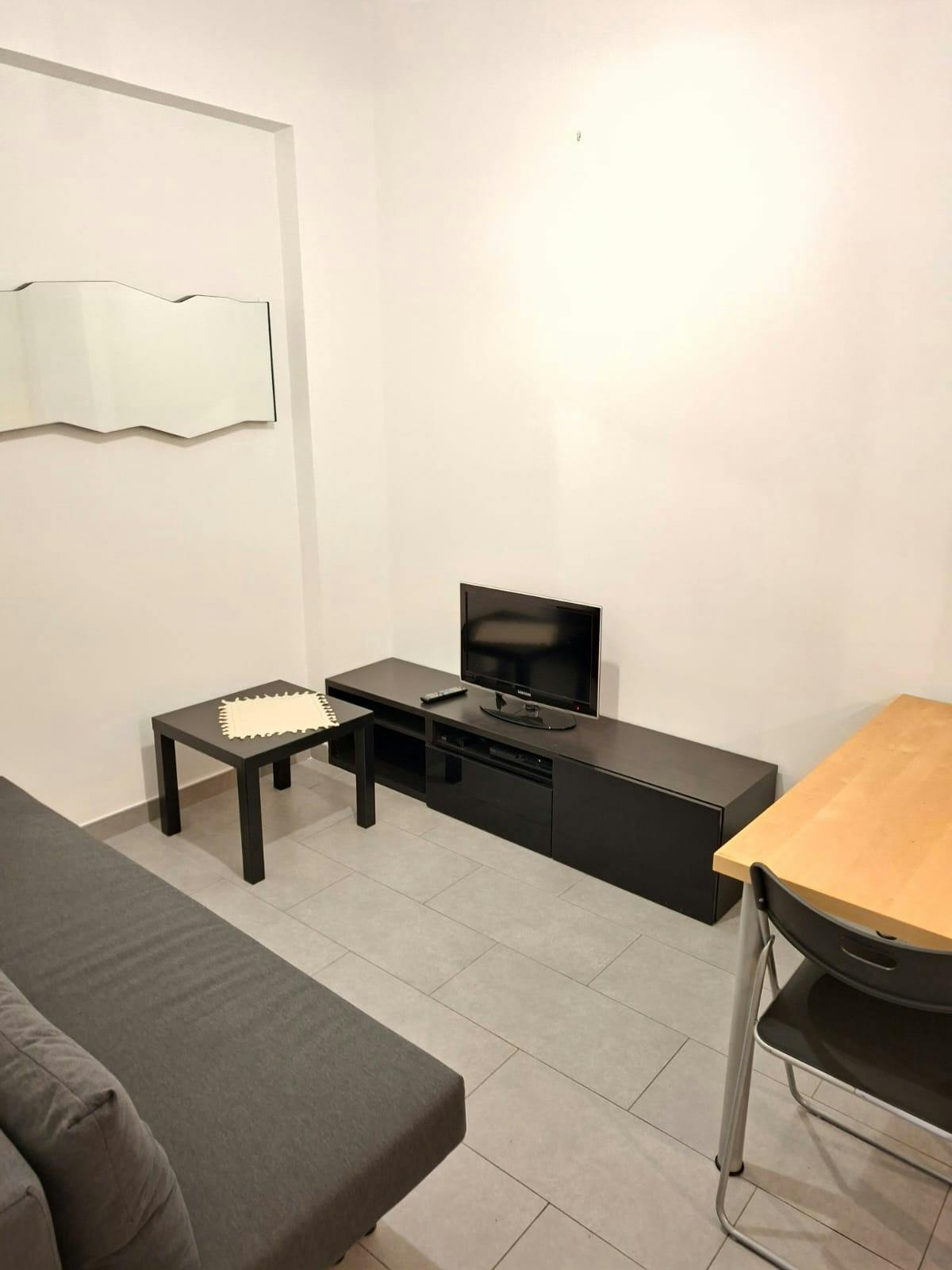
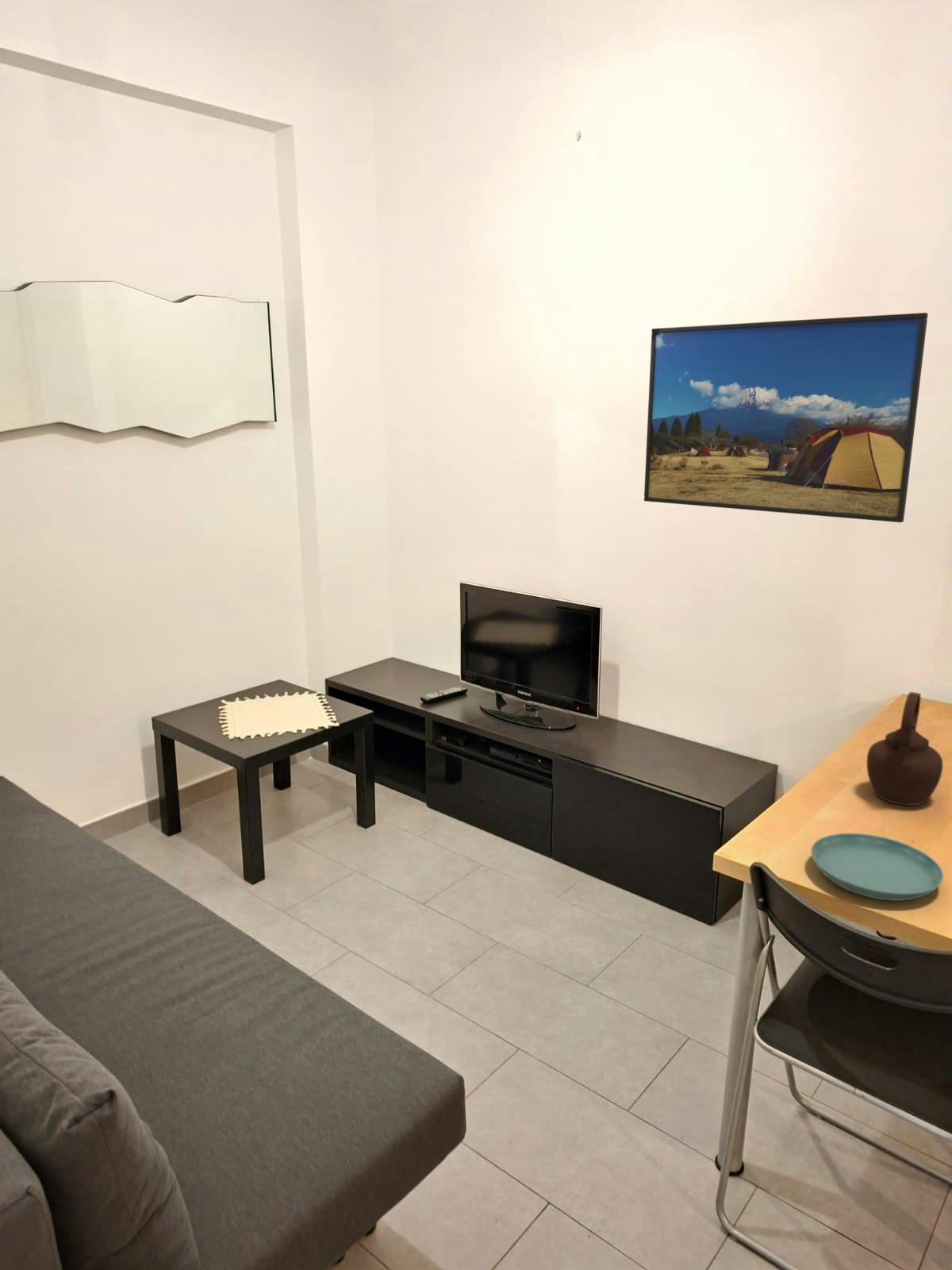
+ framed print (769, 418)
+ saucer (874, 868)
+ teapot (907, 743)
